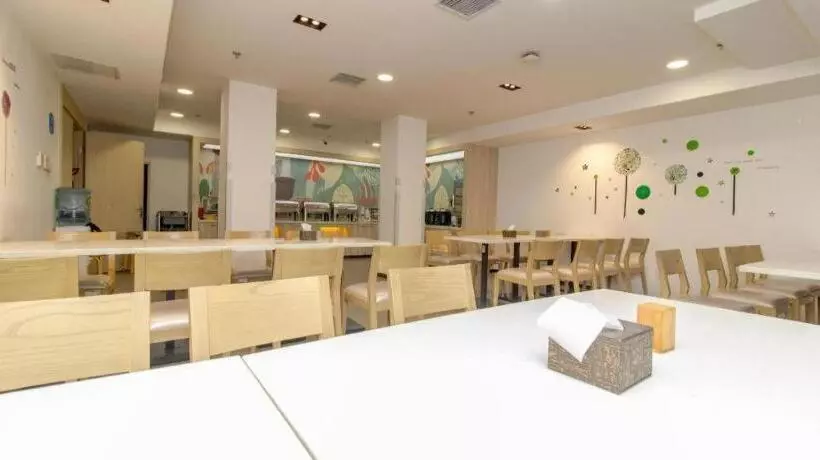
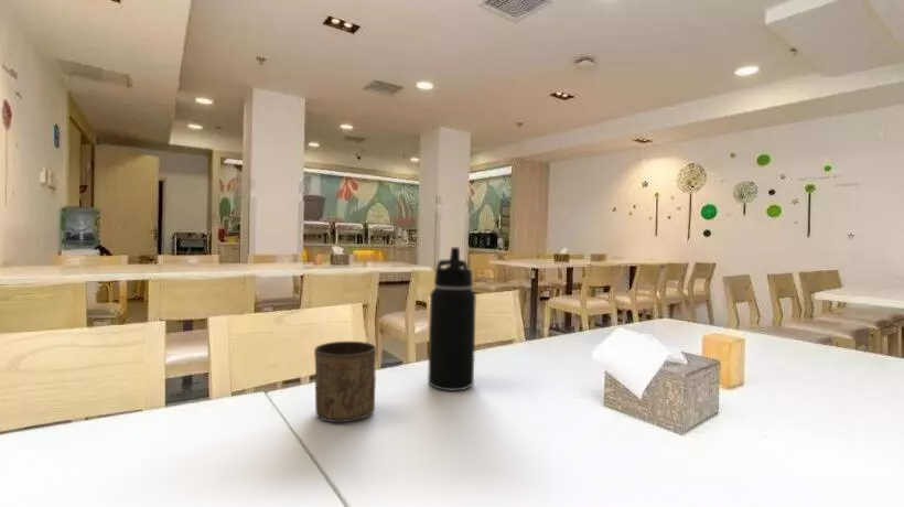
+ cup (345, 380)
+ water bottle (452, 316)
